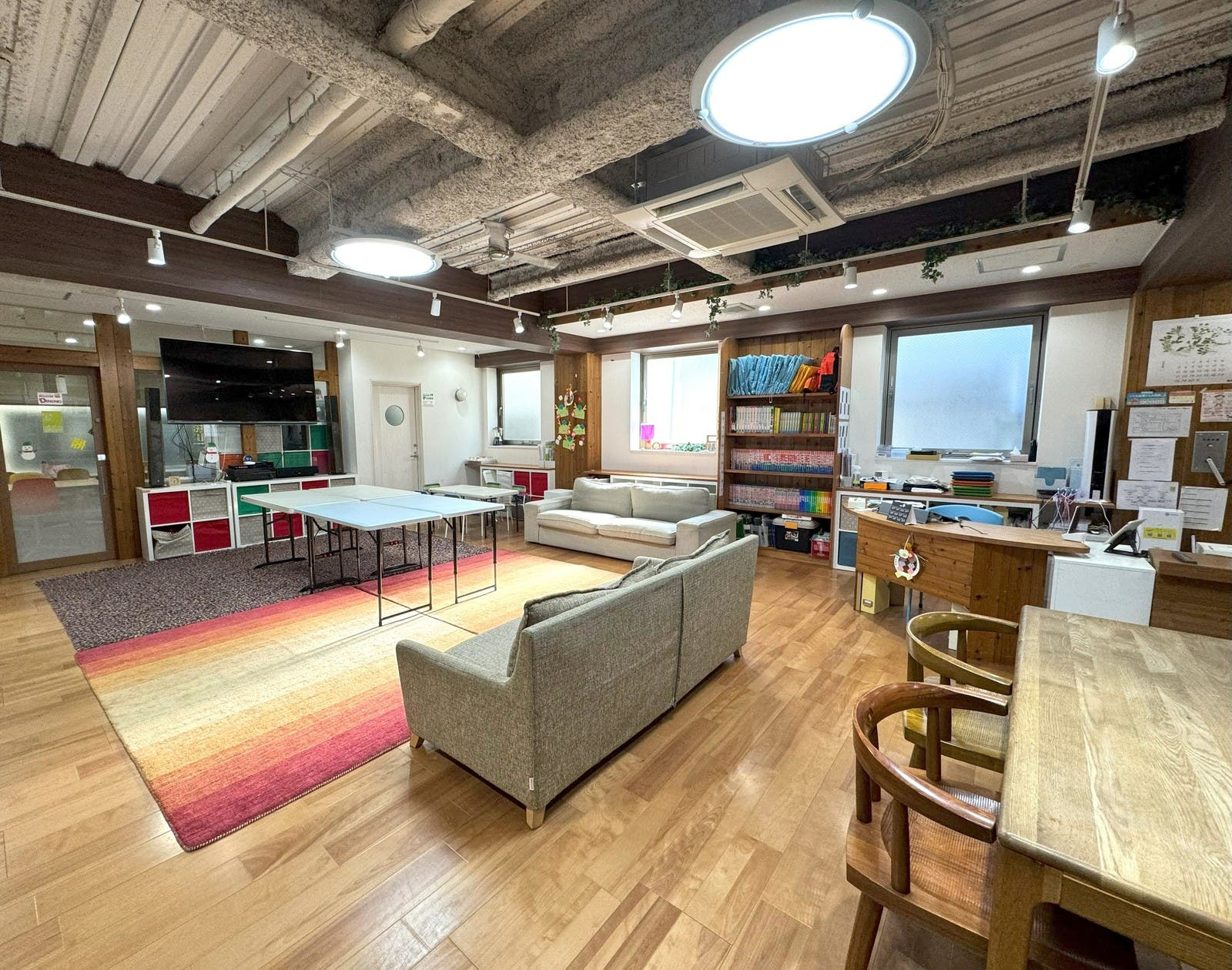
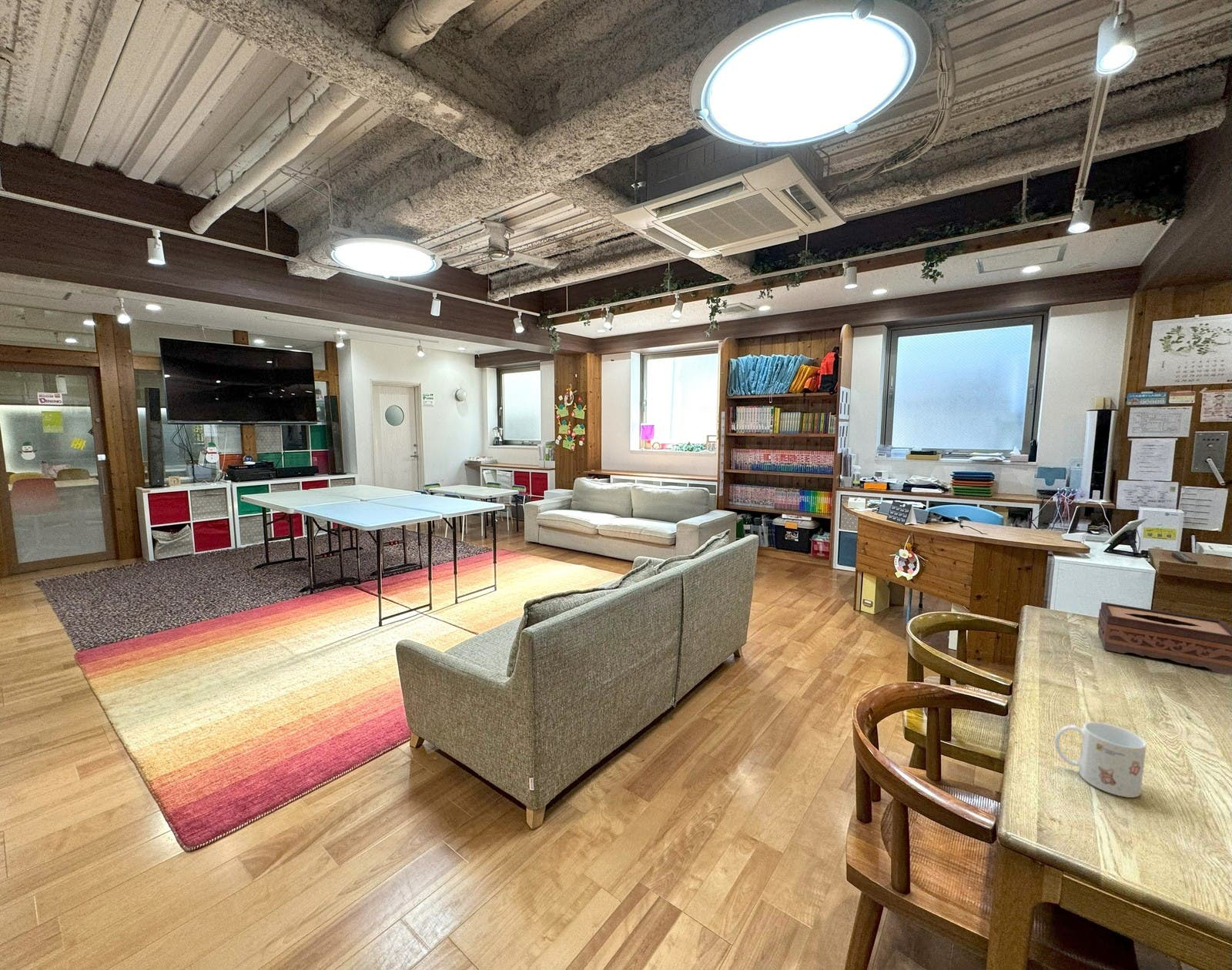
+ mug (1096, 754)
+ tissue box (1163, 635)
